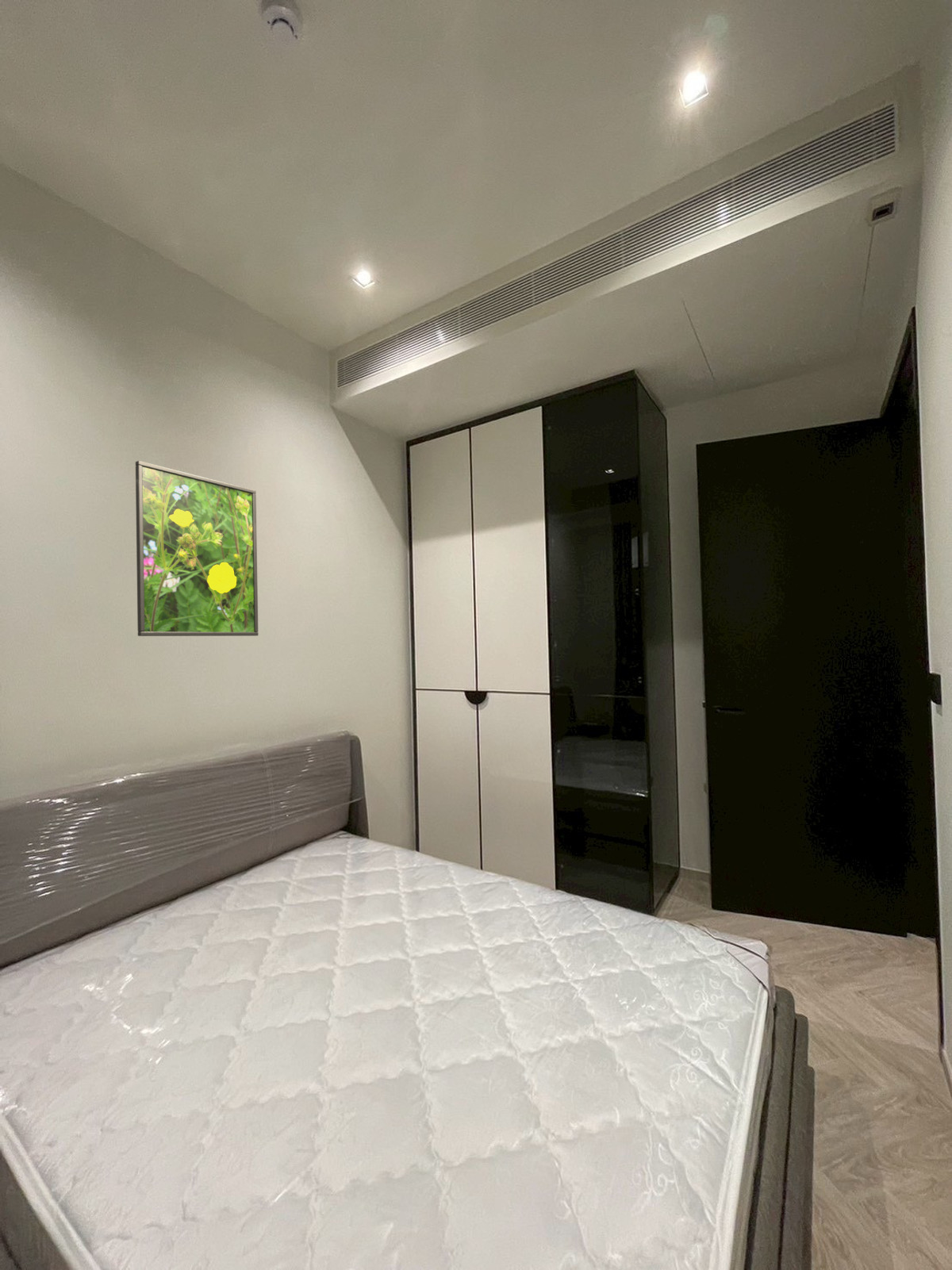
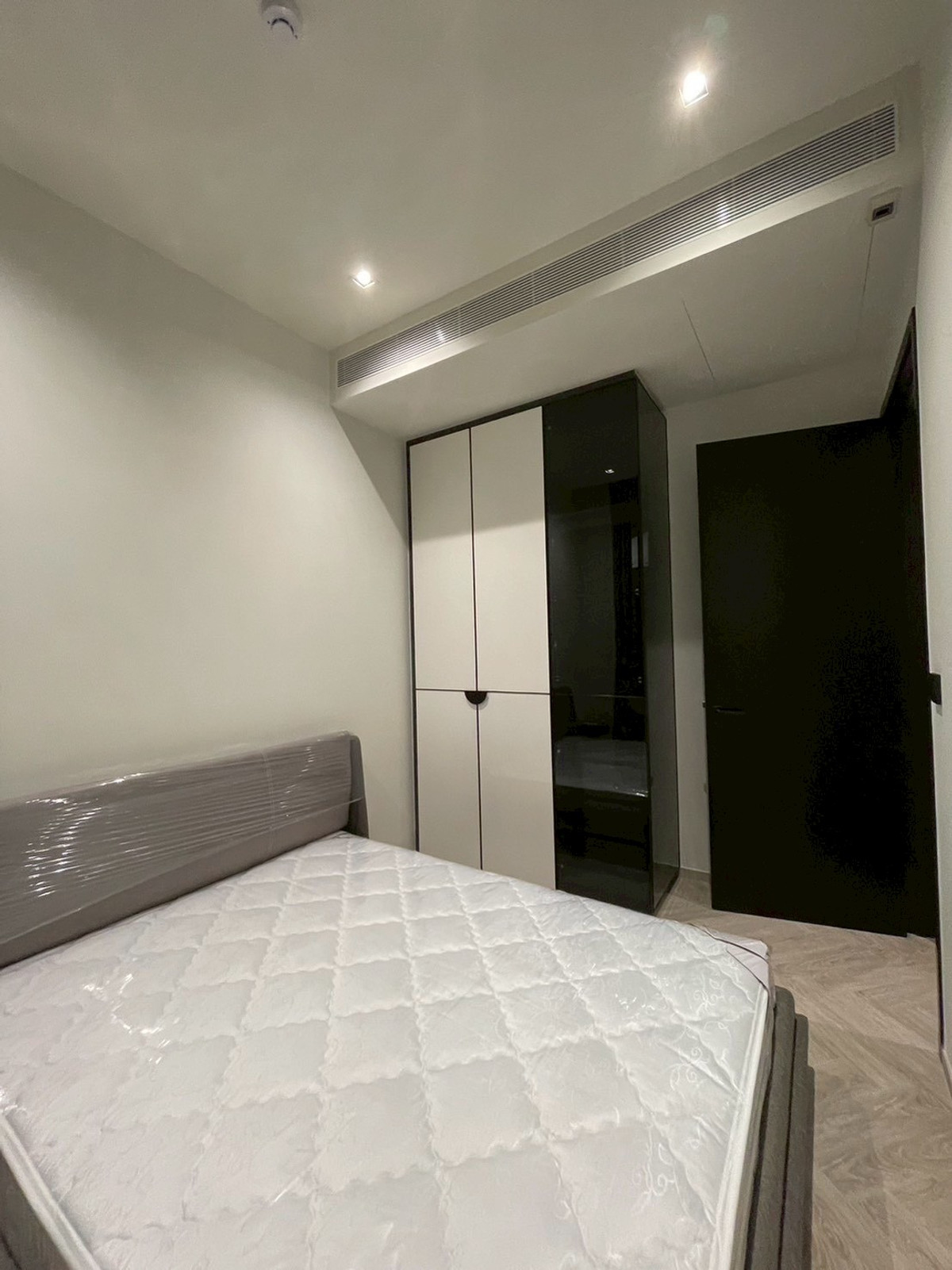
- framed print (202, 556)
